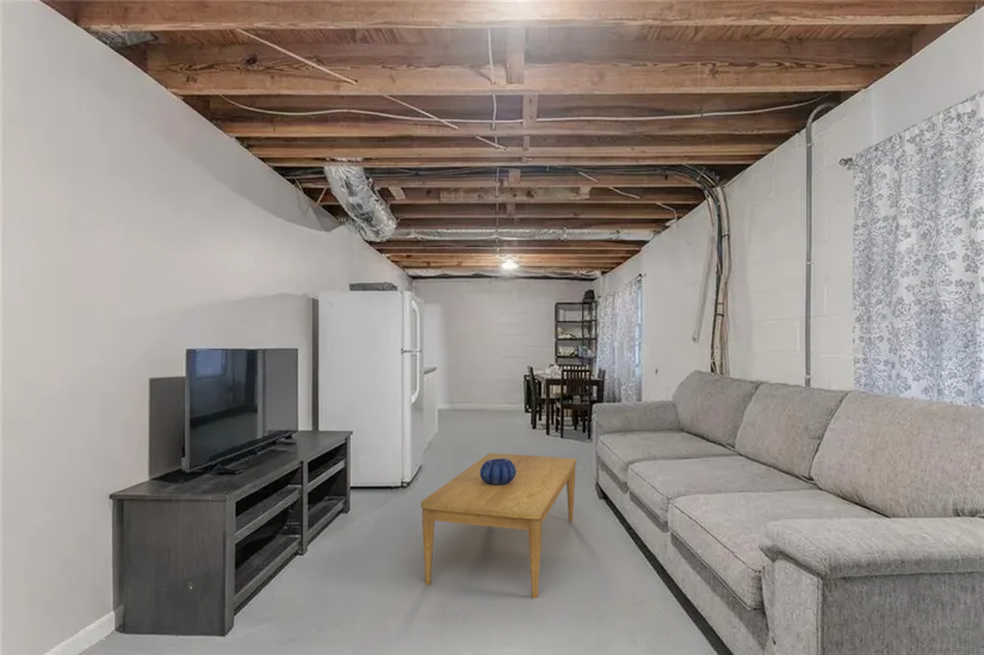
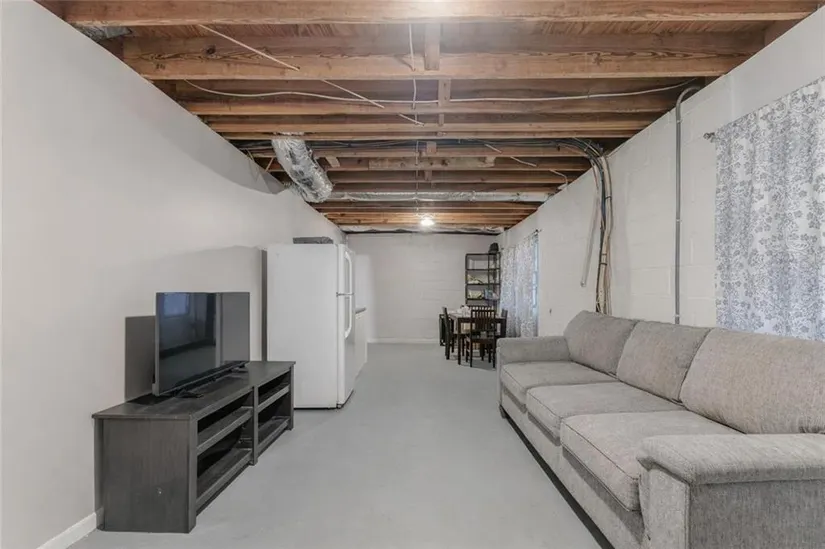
- coffee table (509, 512)
- decorative bowl (497, 470)
